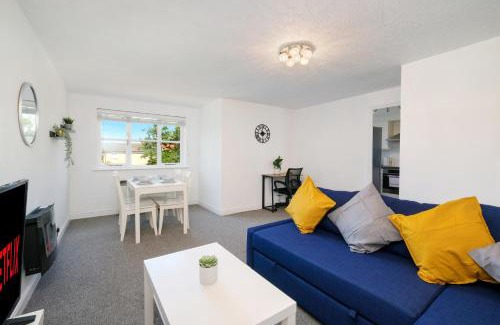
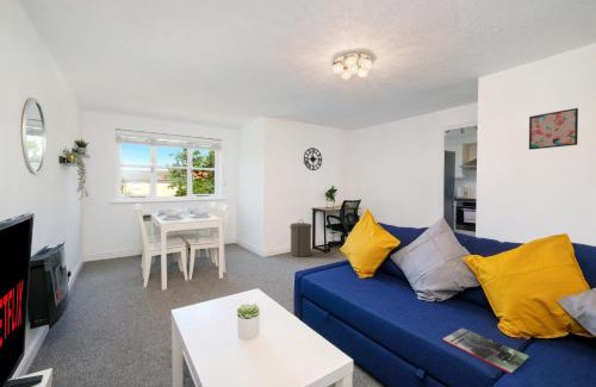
+ wall art (552, 130)
+ laundry hamper (300, 236)
+ magazine (483, 347)
